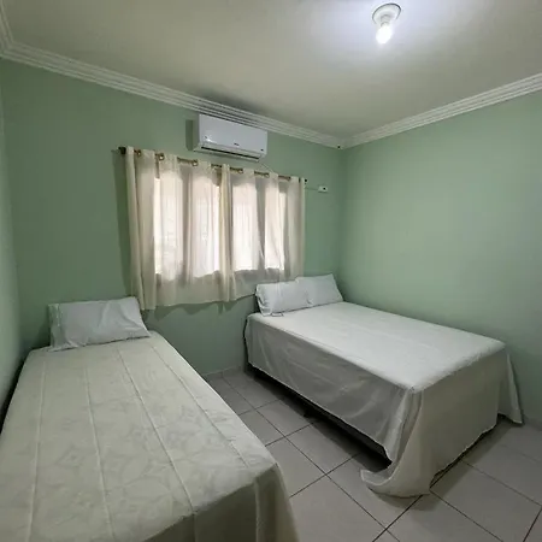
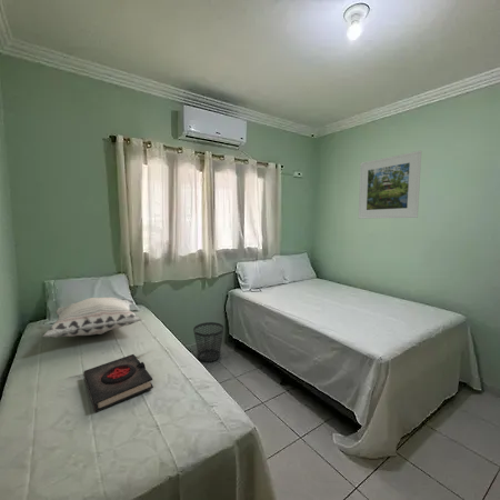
+ decorative pillow (96, 314)
+ wastebasket (209, 341)
+ book (118, 377)
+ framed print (387, 188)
